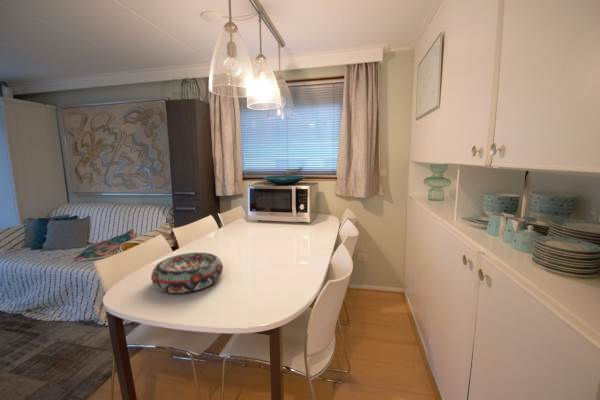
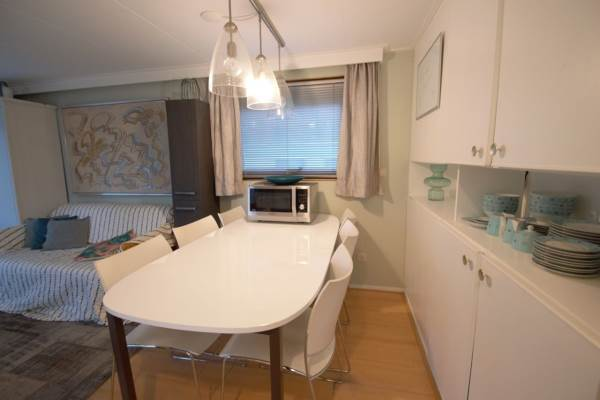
- decorative bowl (188, 271)
